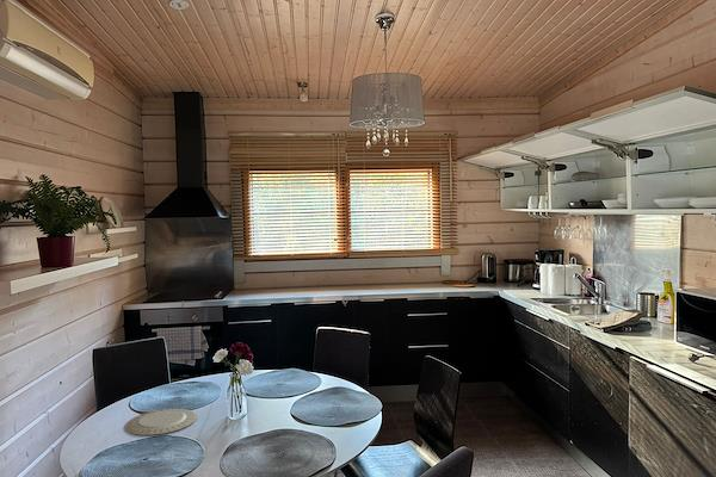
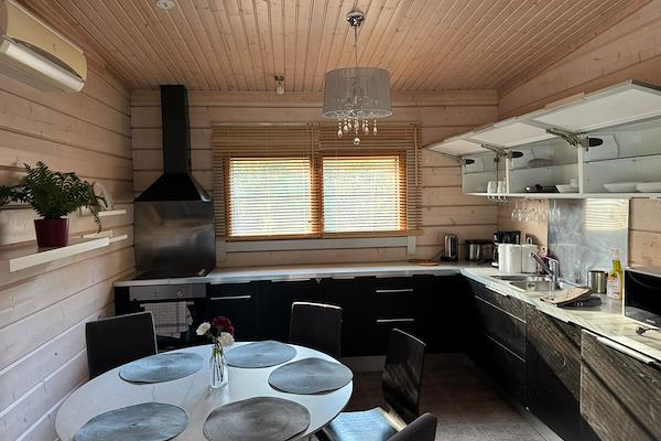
- chinaware (161, 419)
